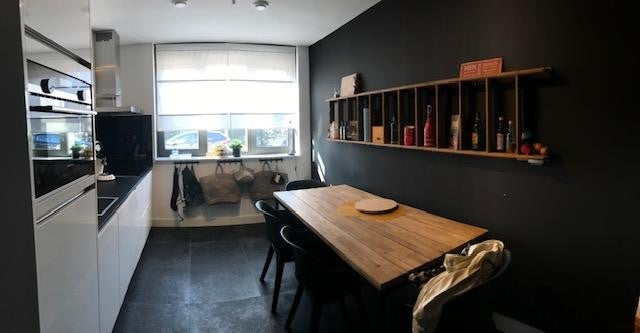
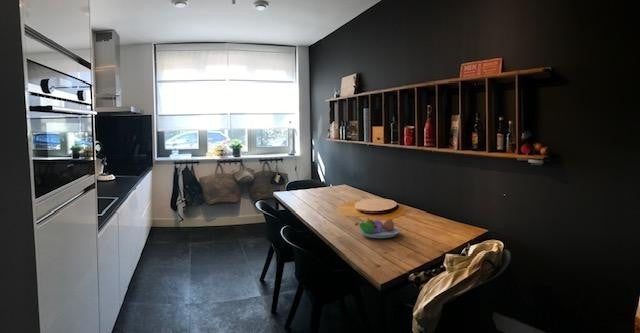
+ fruit bowl (377, 226)
